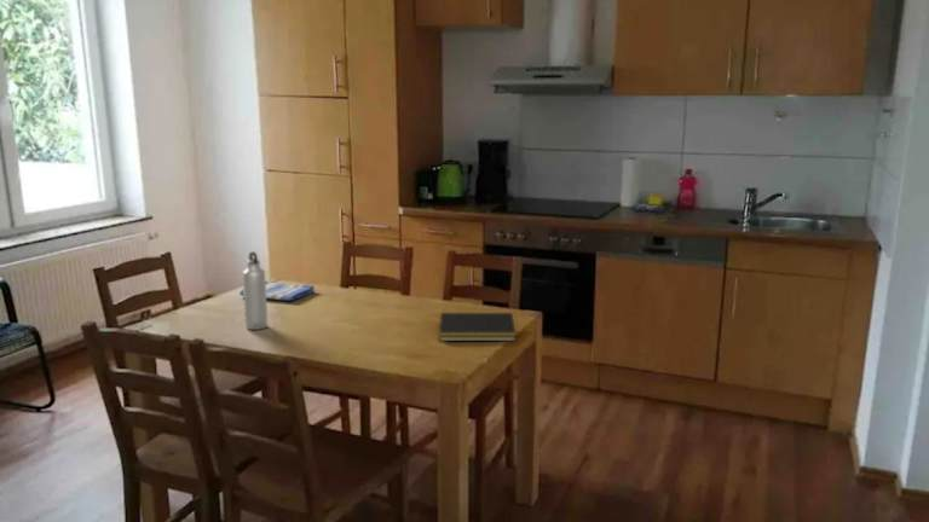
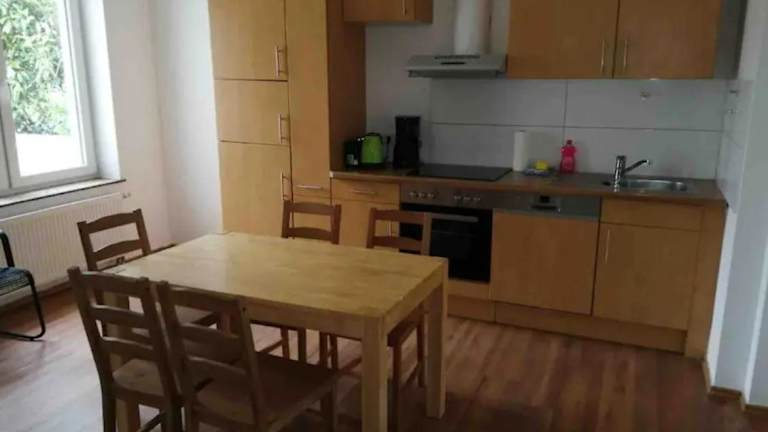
- dish towel (277, 290)
- water bottle (254, 289)
- notepad (477, 326)
